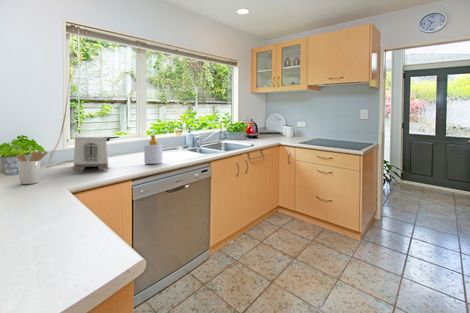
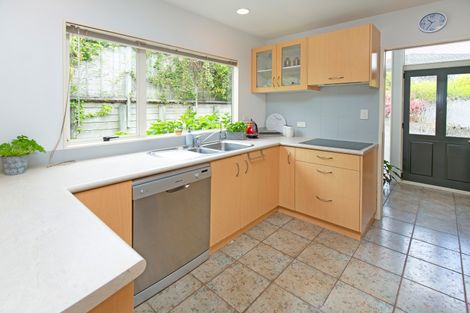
- toaster (92, 152)
- utensil holder (33, 166)
- soap bottle (153, 149)
